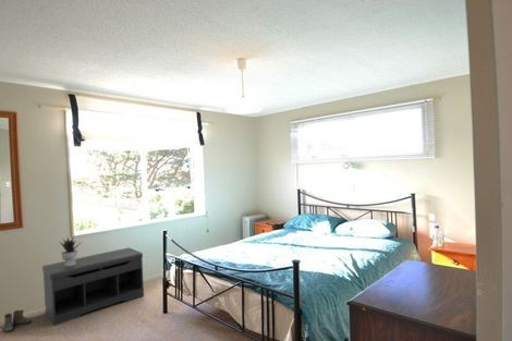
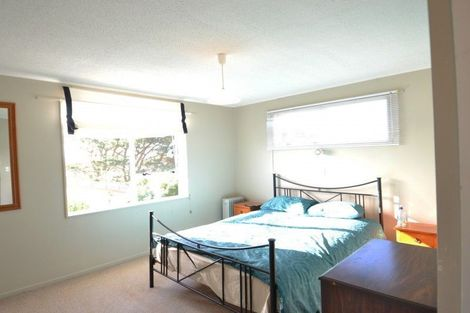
- boots (14, 319)
- bench (96, 281)
- potted plant (68, 249)
